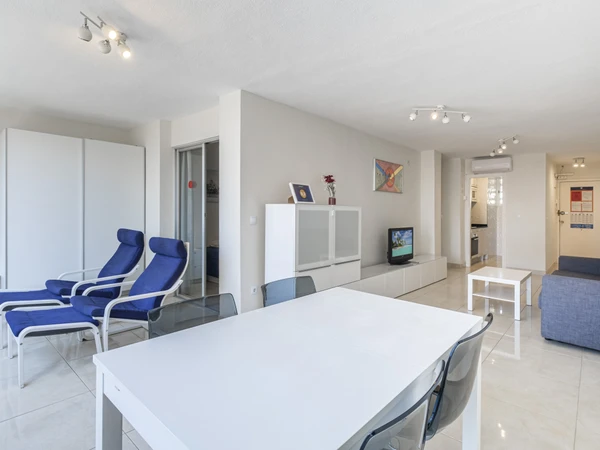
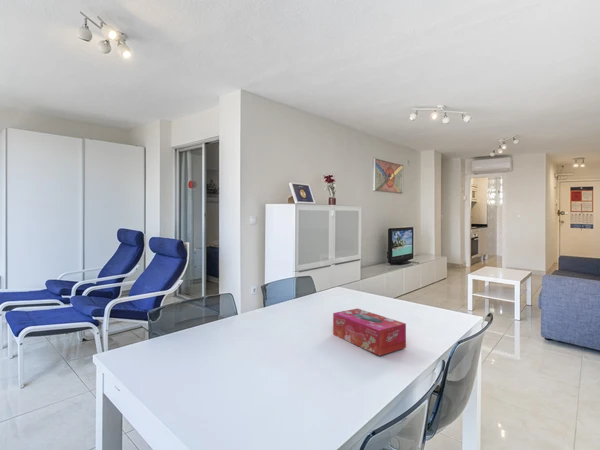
+ tissue box (367, 329)
